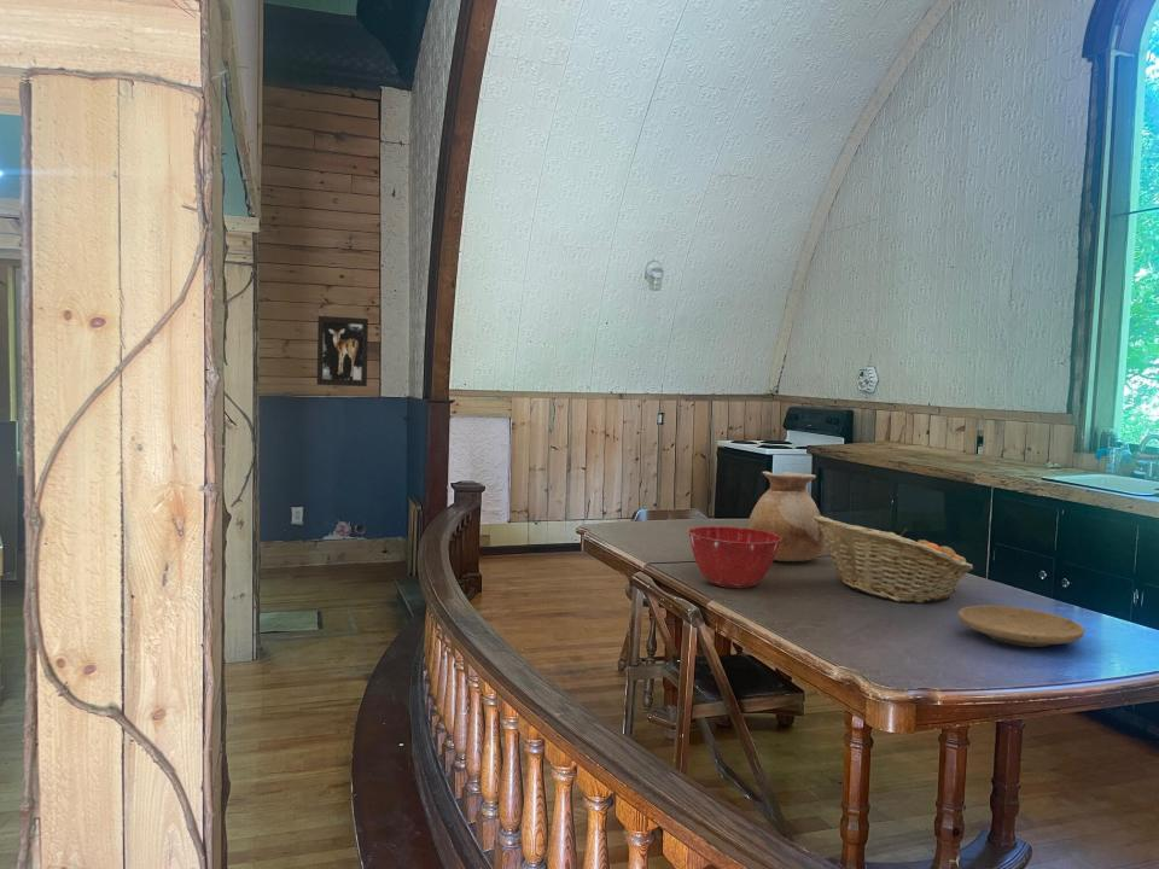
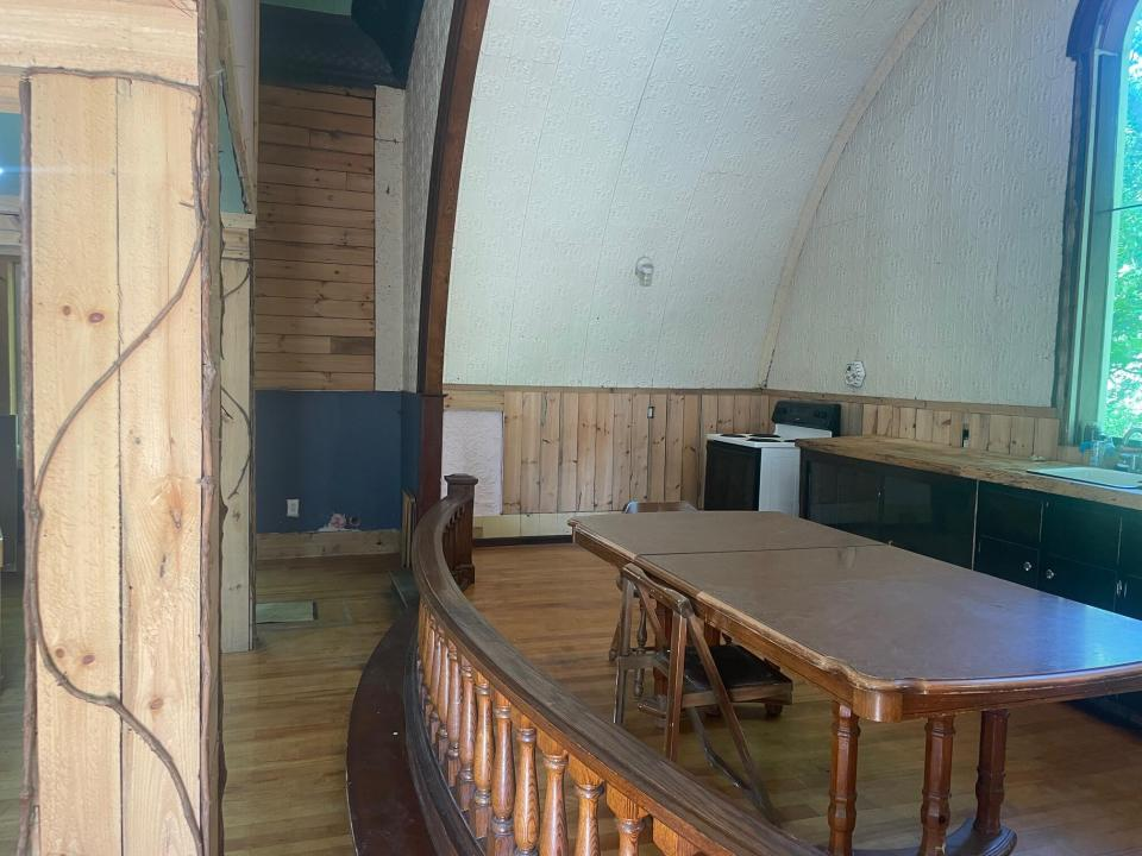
- vase (786, 515)
- wall art (342, 351)
- mixing bowl (733, 558)
- fruit basket (889, 554)
- plate (1019, 629)
